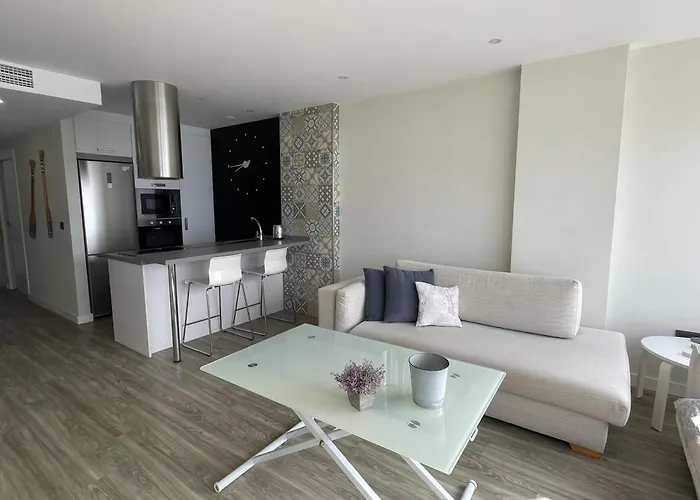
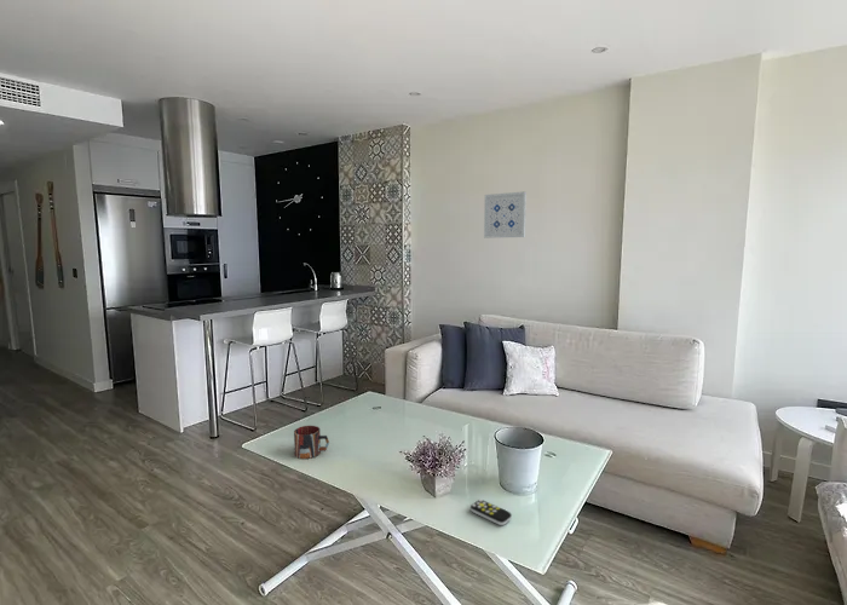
+ mug (310, 442)
+ remote control (490, 511)
+ wall art (503, 215)
